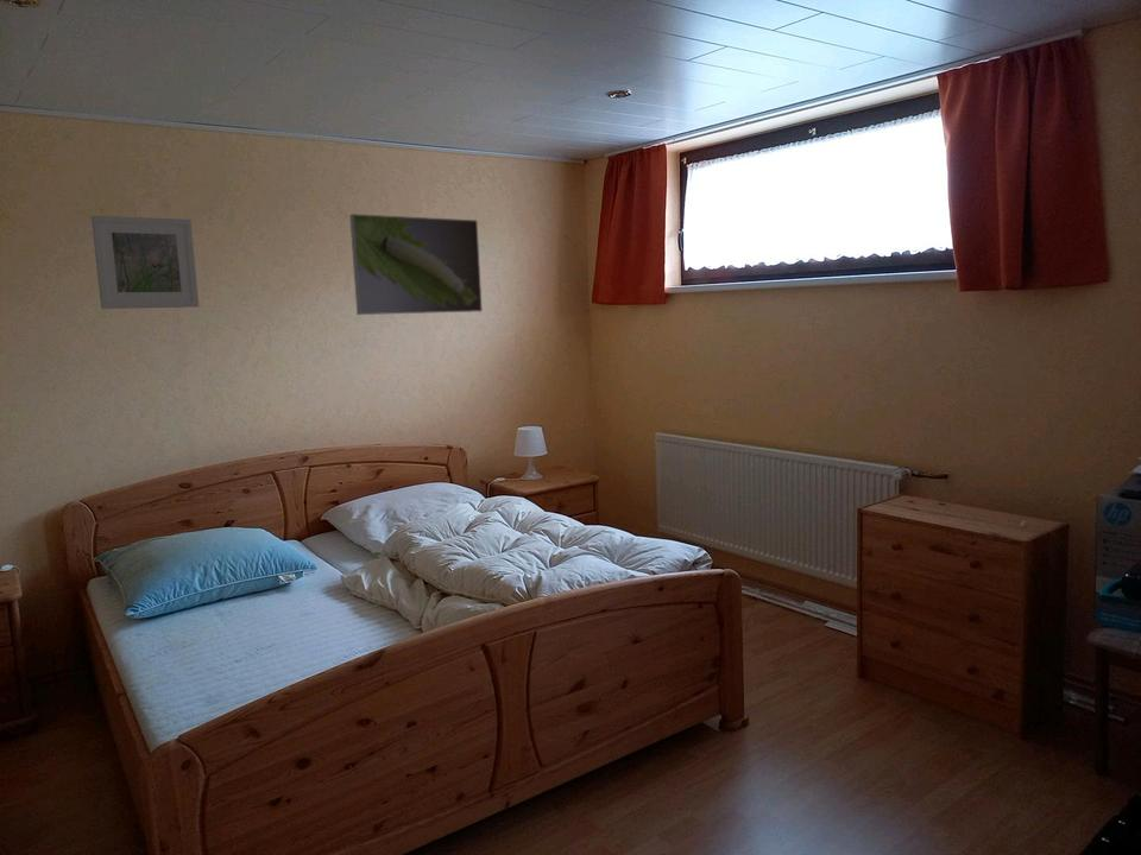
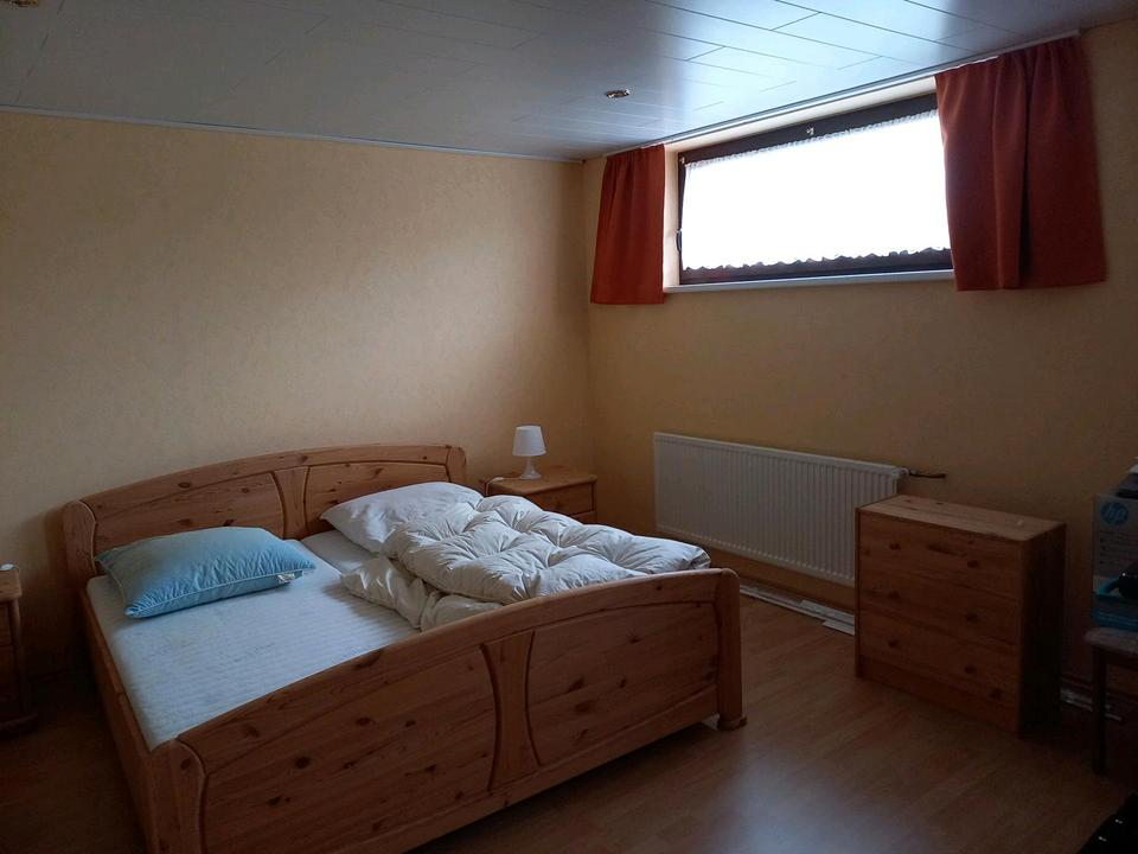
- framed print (146, 262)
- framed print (418, 265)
